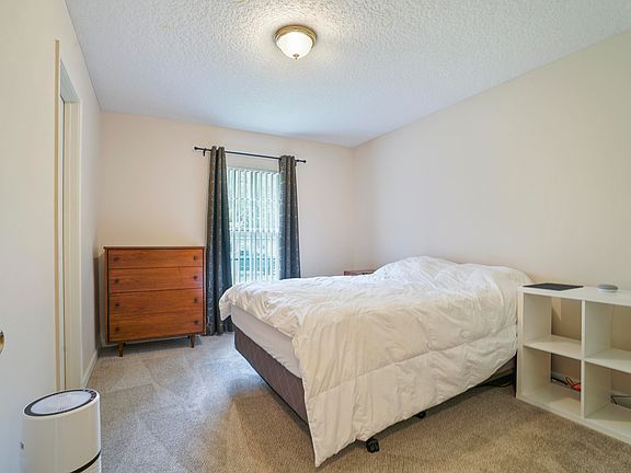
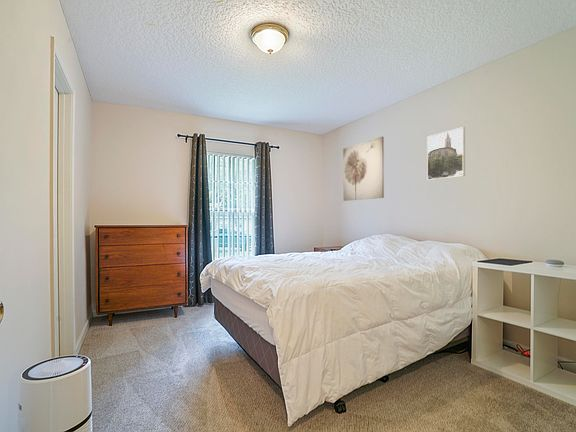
+ wall art (361, 171)
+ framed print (445, 155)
